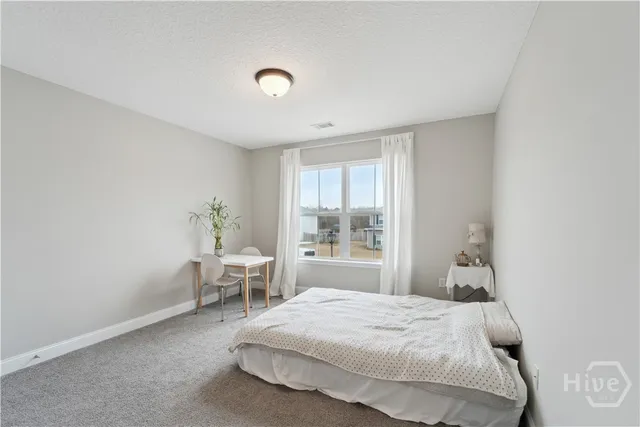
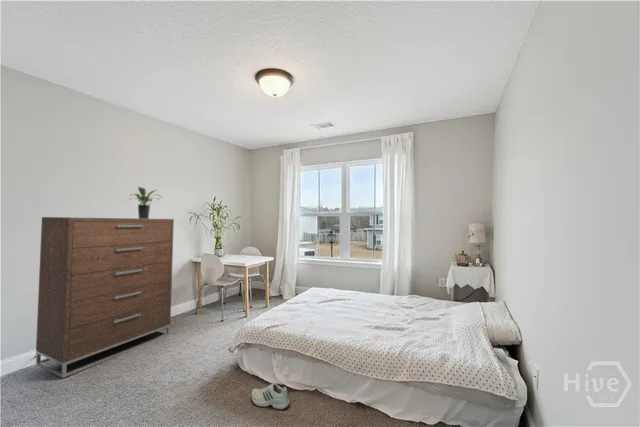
+ dresser (113, 282)
+ potted plant (144, 202)
+ shoe (269, 393)
